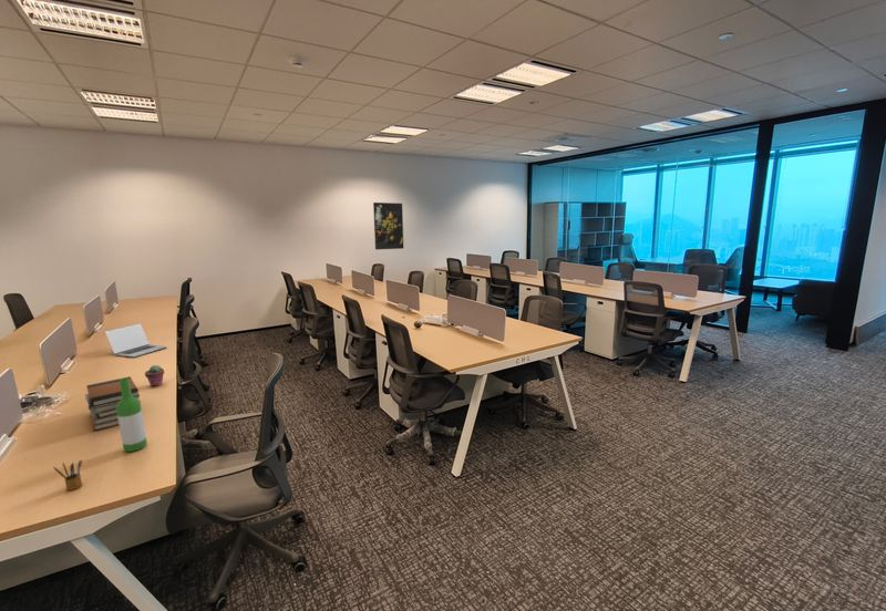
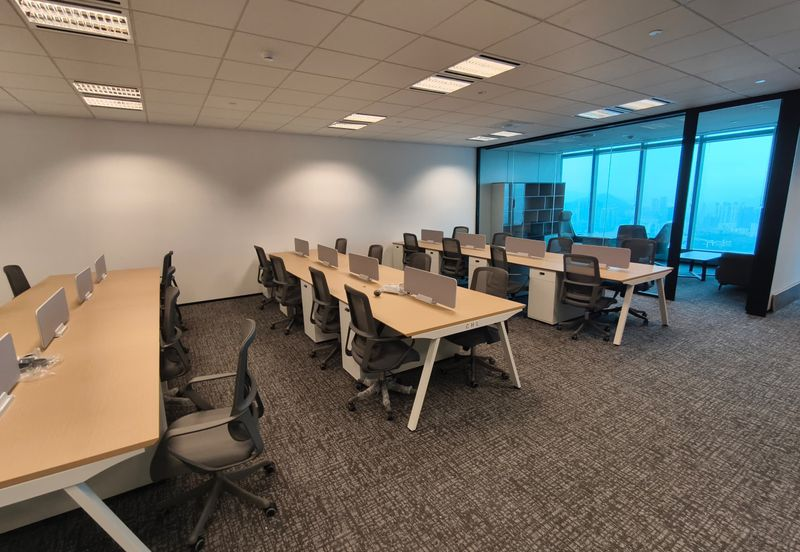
- book stack (113, 402)
- potted succulent (155, 374)
- pencil box (71, 474)
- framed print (389, 226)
- wine bottle (130, 413)
- laptop (136, 340)
